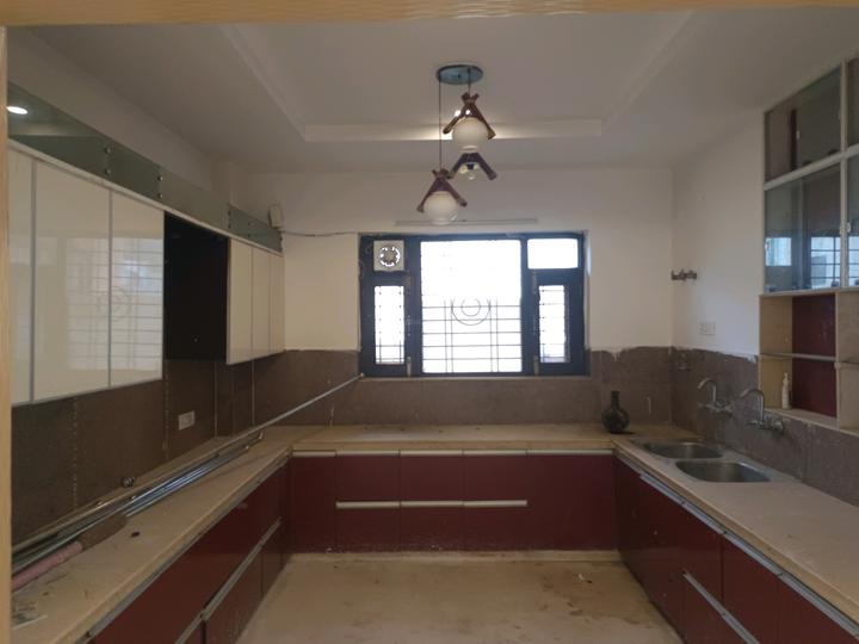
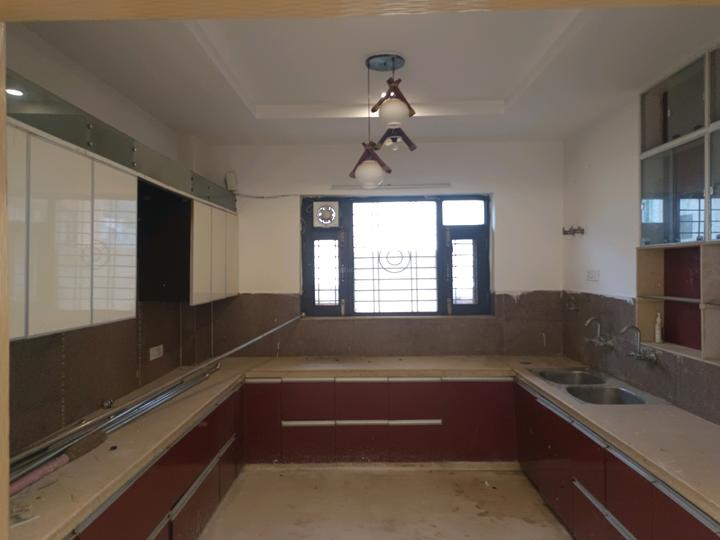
- vase (614, 410)
